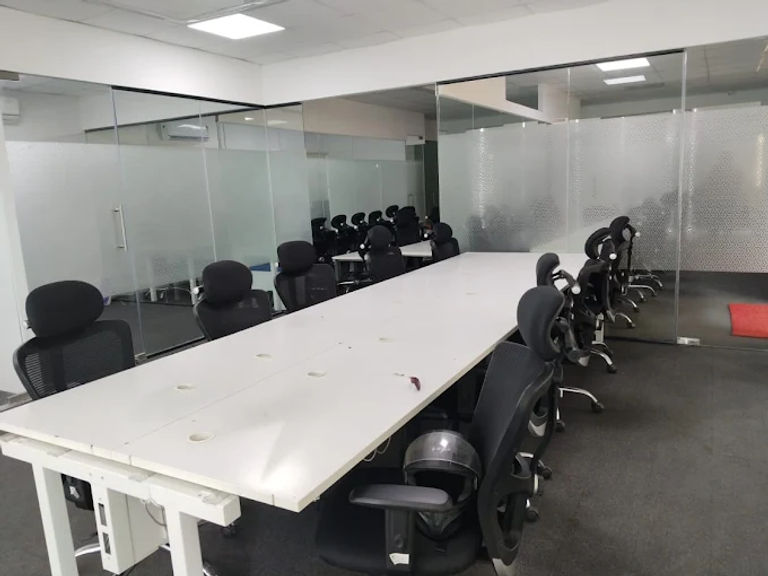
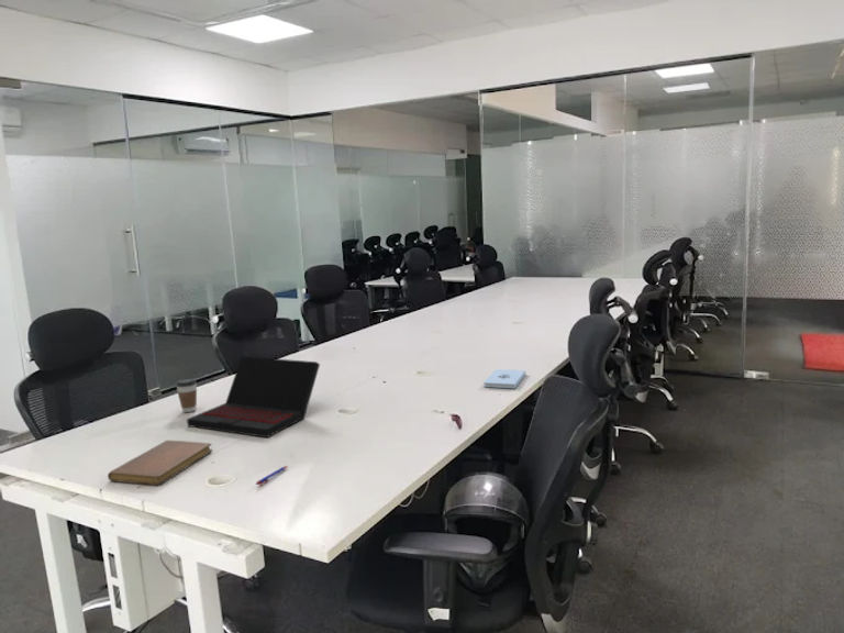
+ notepad (504, 378)
+ coffee cup (187, 395)
+ pen (273, 474)
+ laptop (255, 392)
+ notebook (162, 460)
